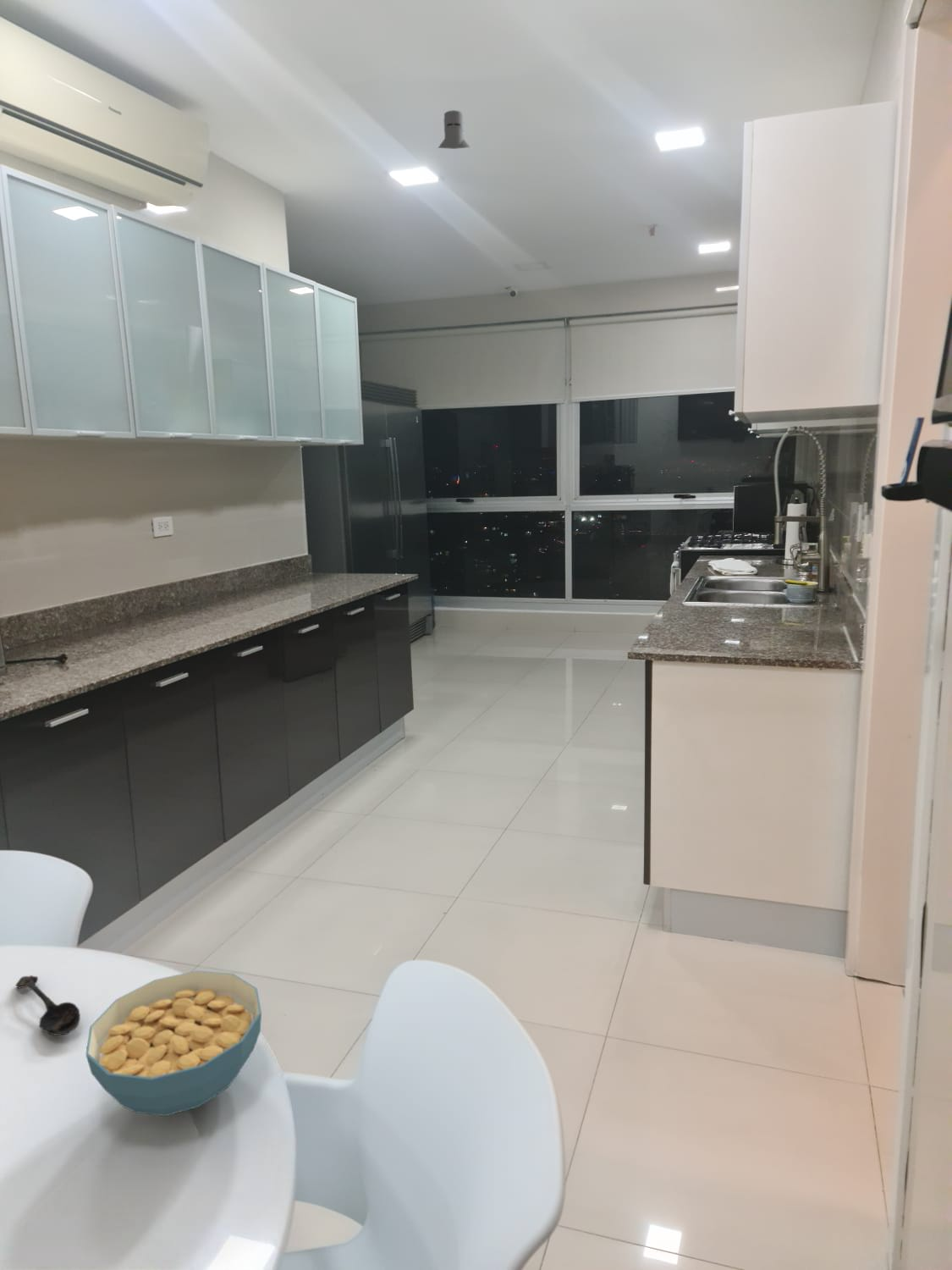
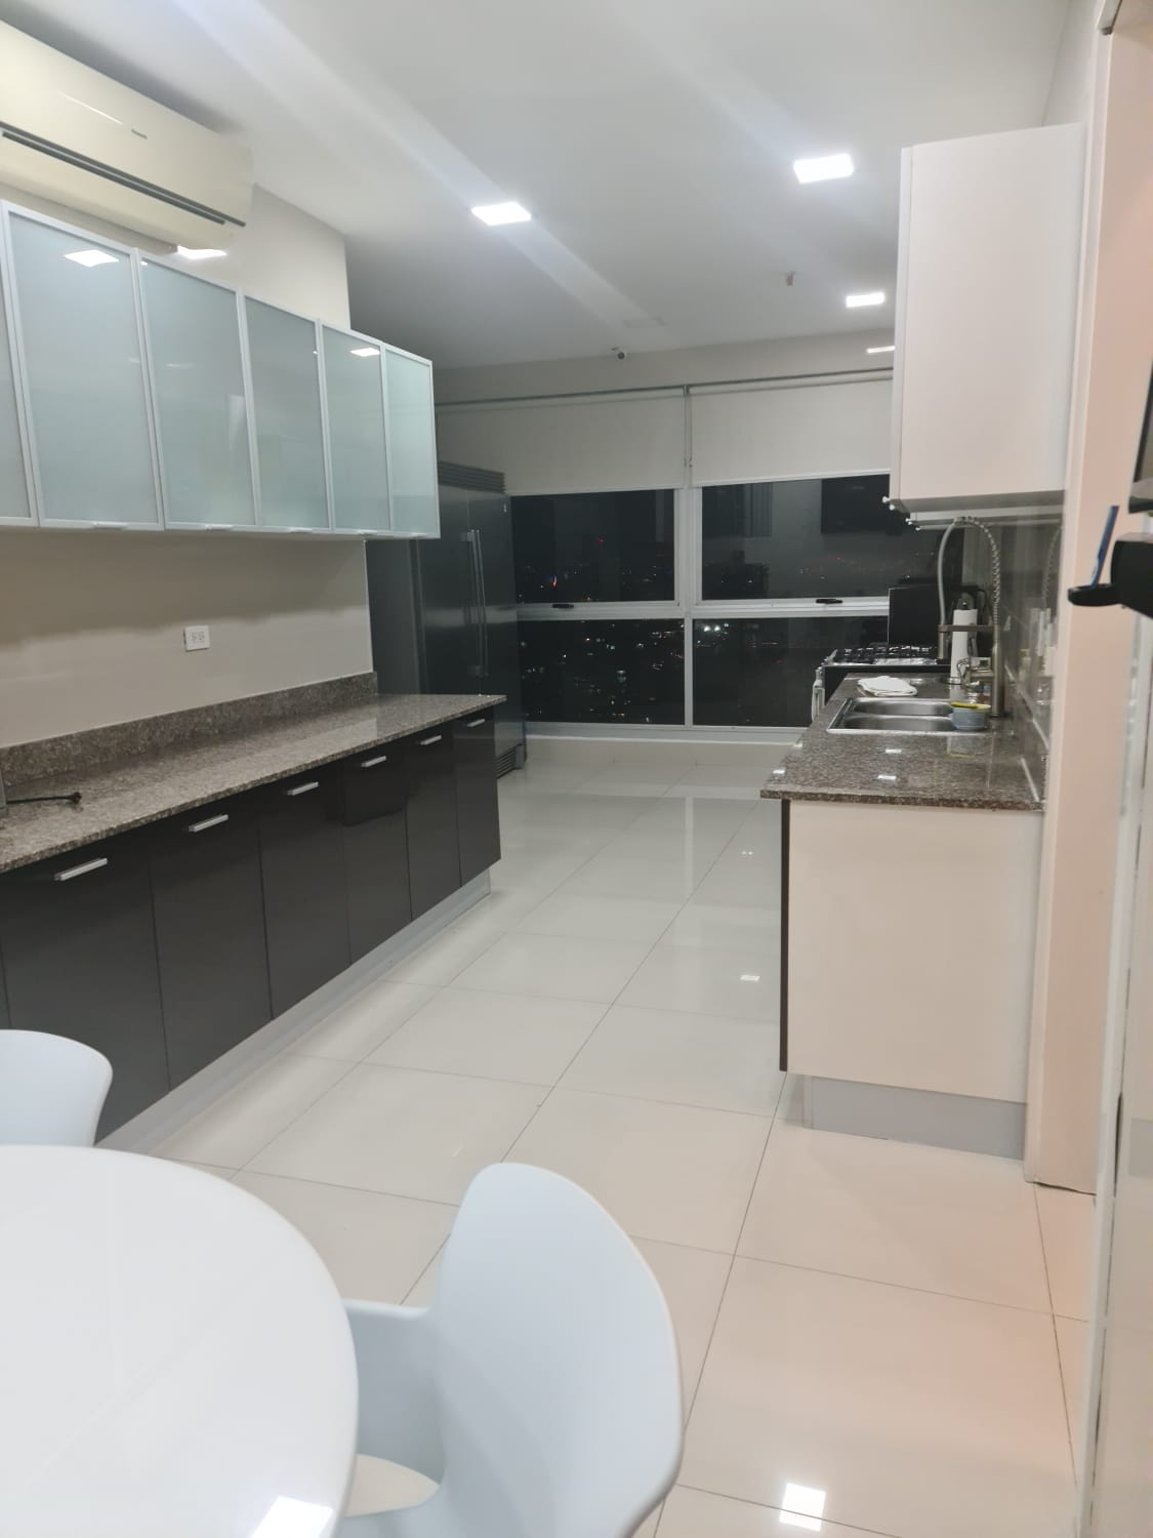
- knight helmet (454, 134)
- cereal bowl (179, 1055)
- spoon (47, 1001)
